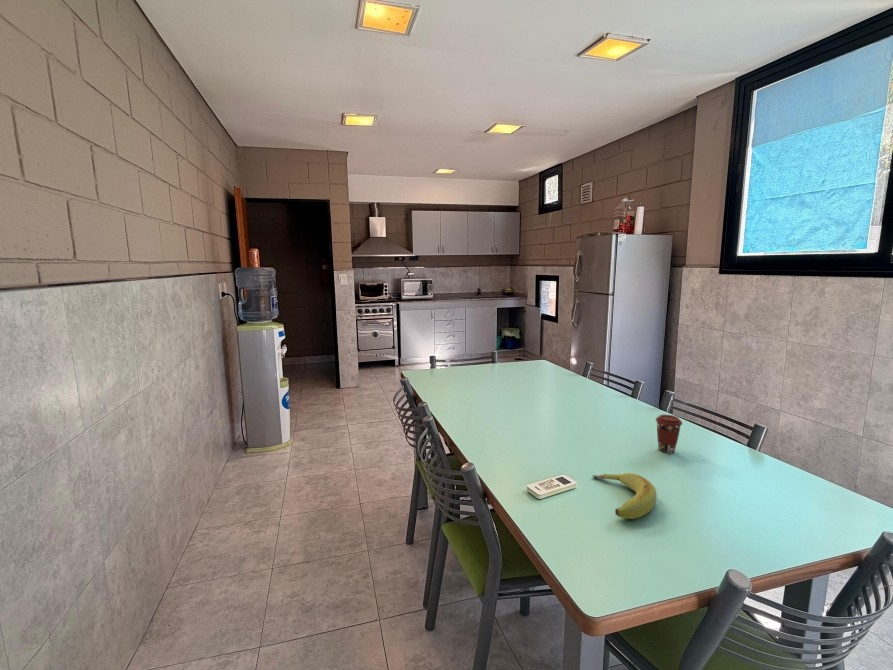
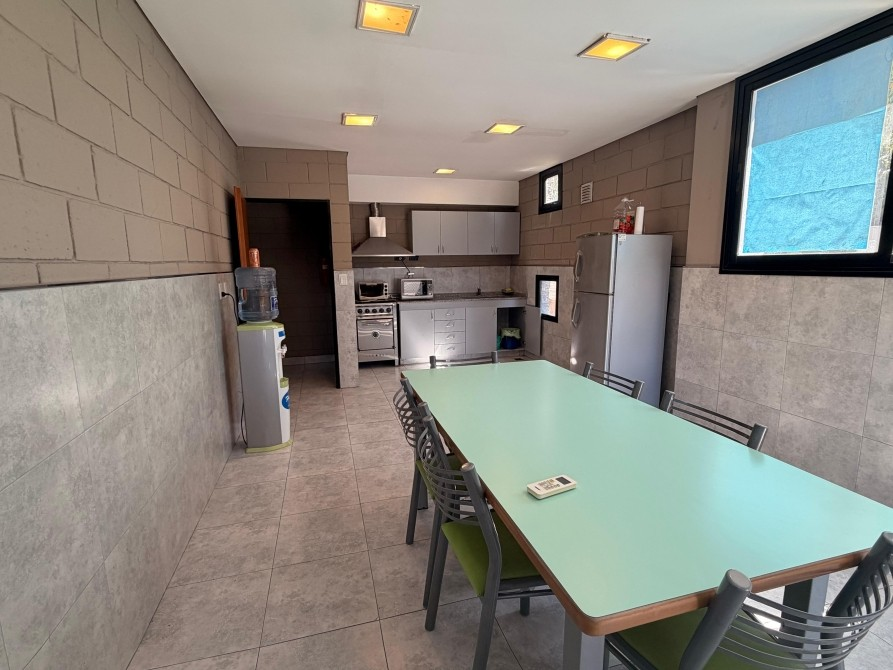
- banana (622, 483)
- coffee cup (667, 433)
